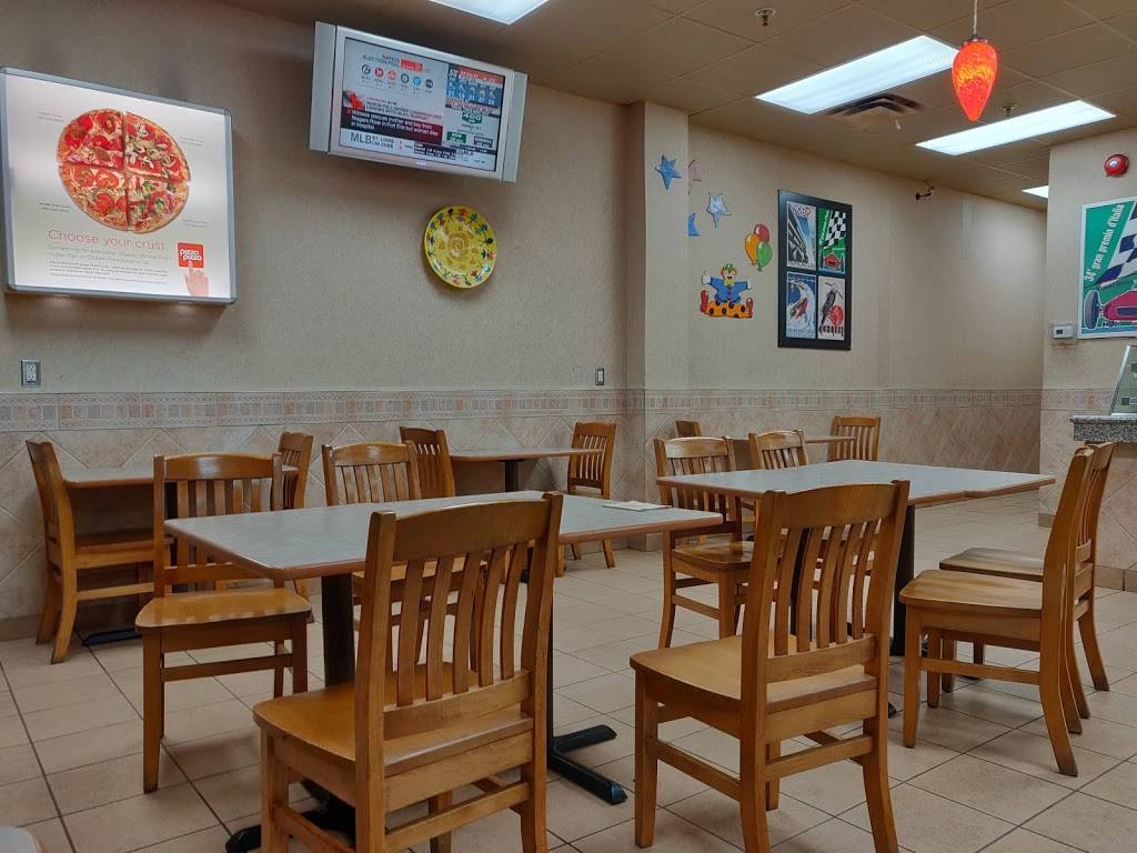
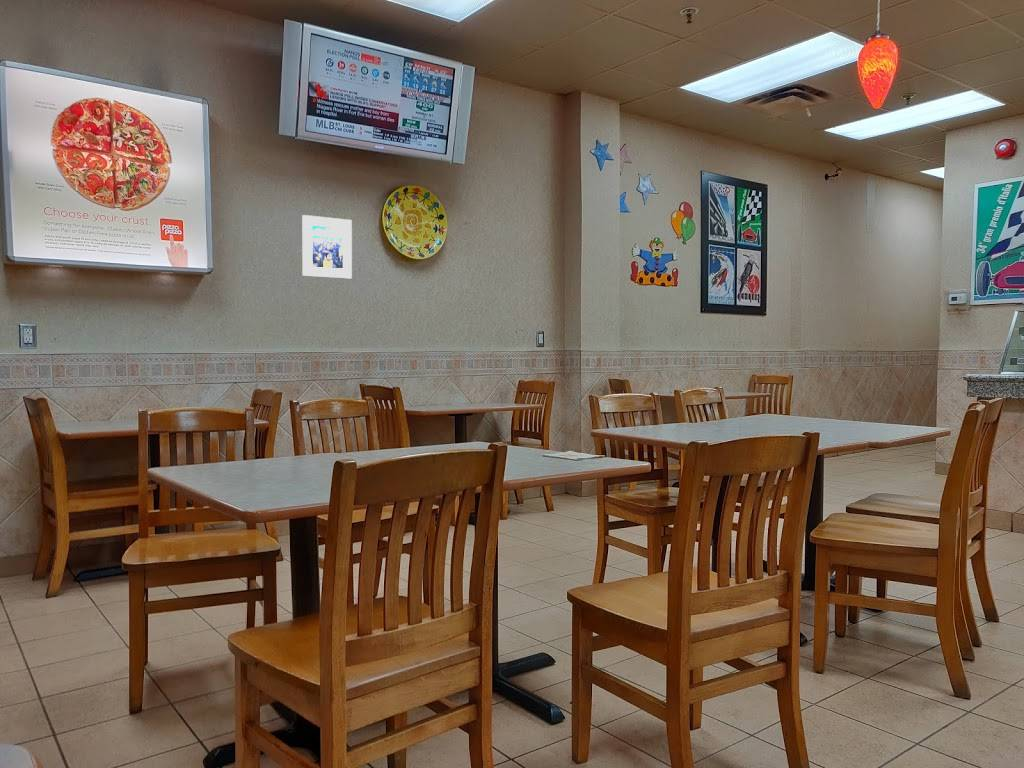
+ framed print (327, 247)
